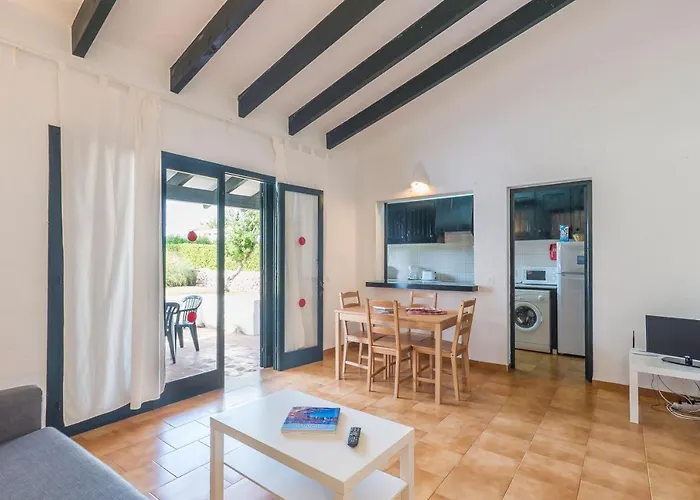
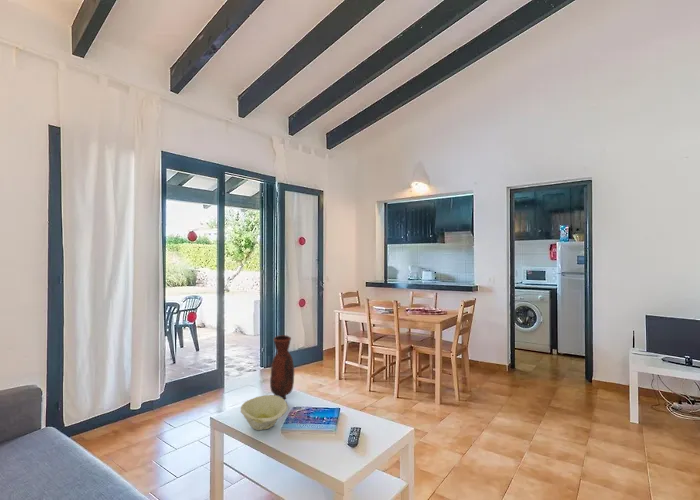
+ bowl (264, 414)
+ vase (282, 367)
